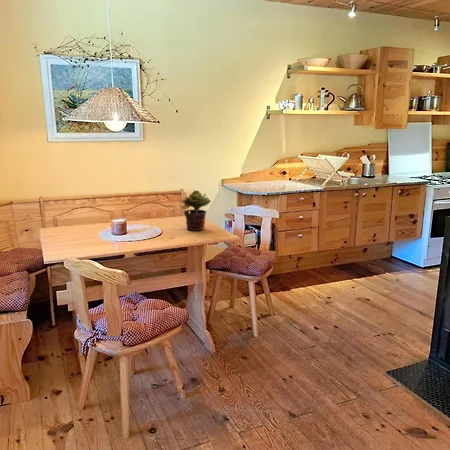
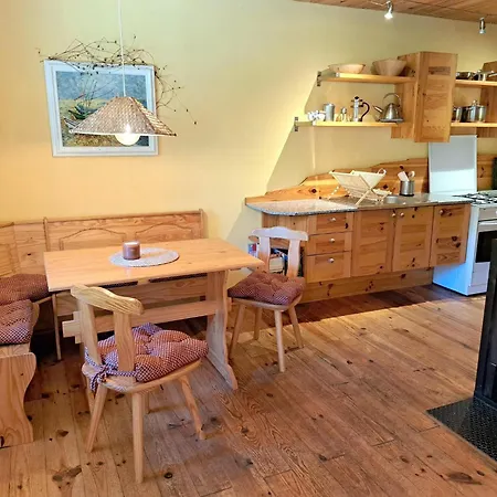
- potted plant (196, 209)
